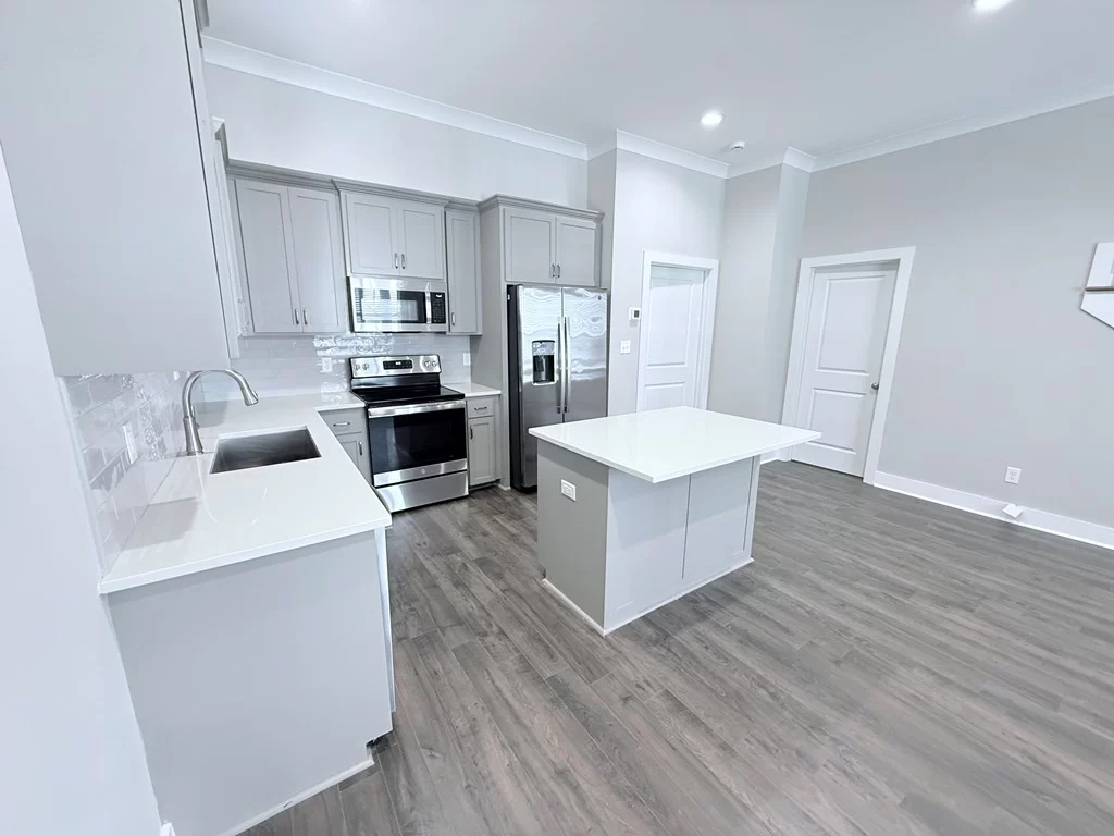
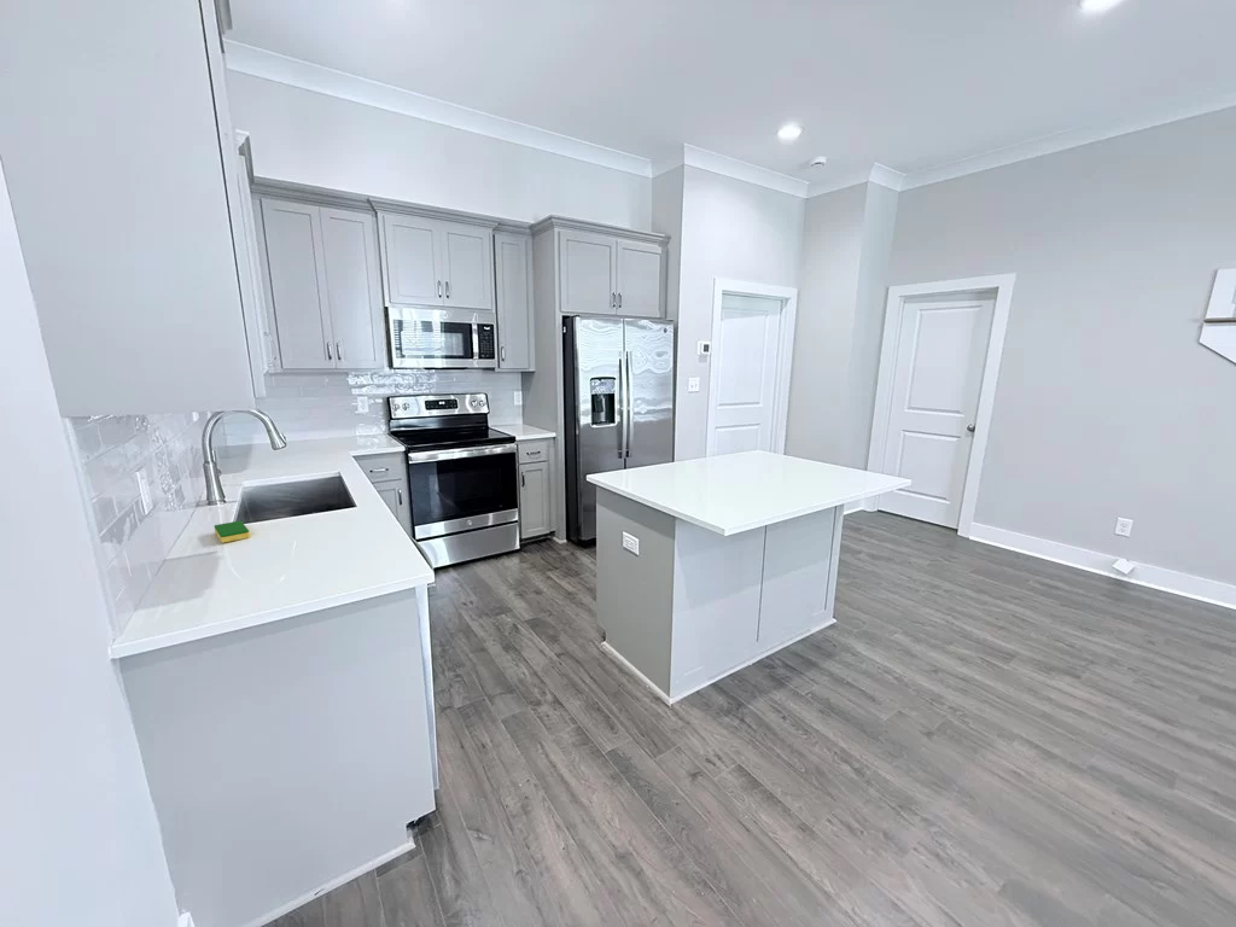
+ dish sponge (232, 531)
